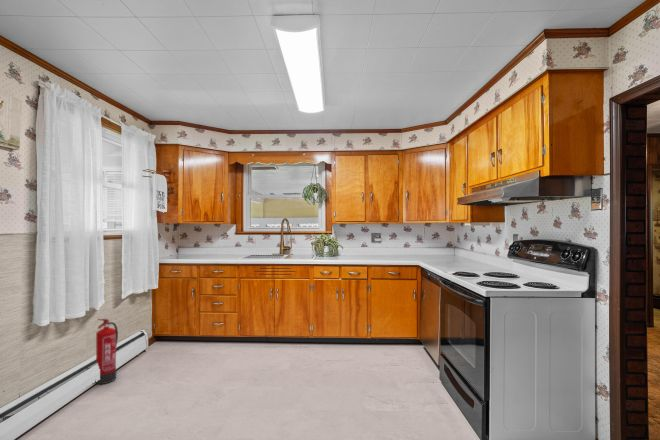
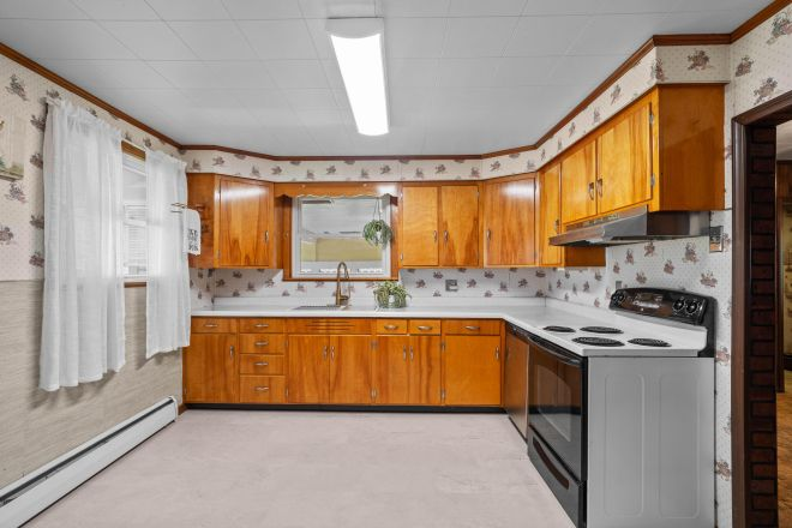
- fire extinguisher (108, 347)
